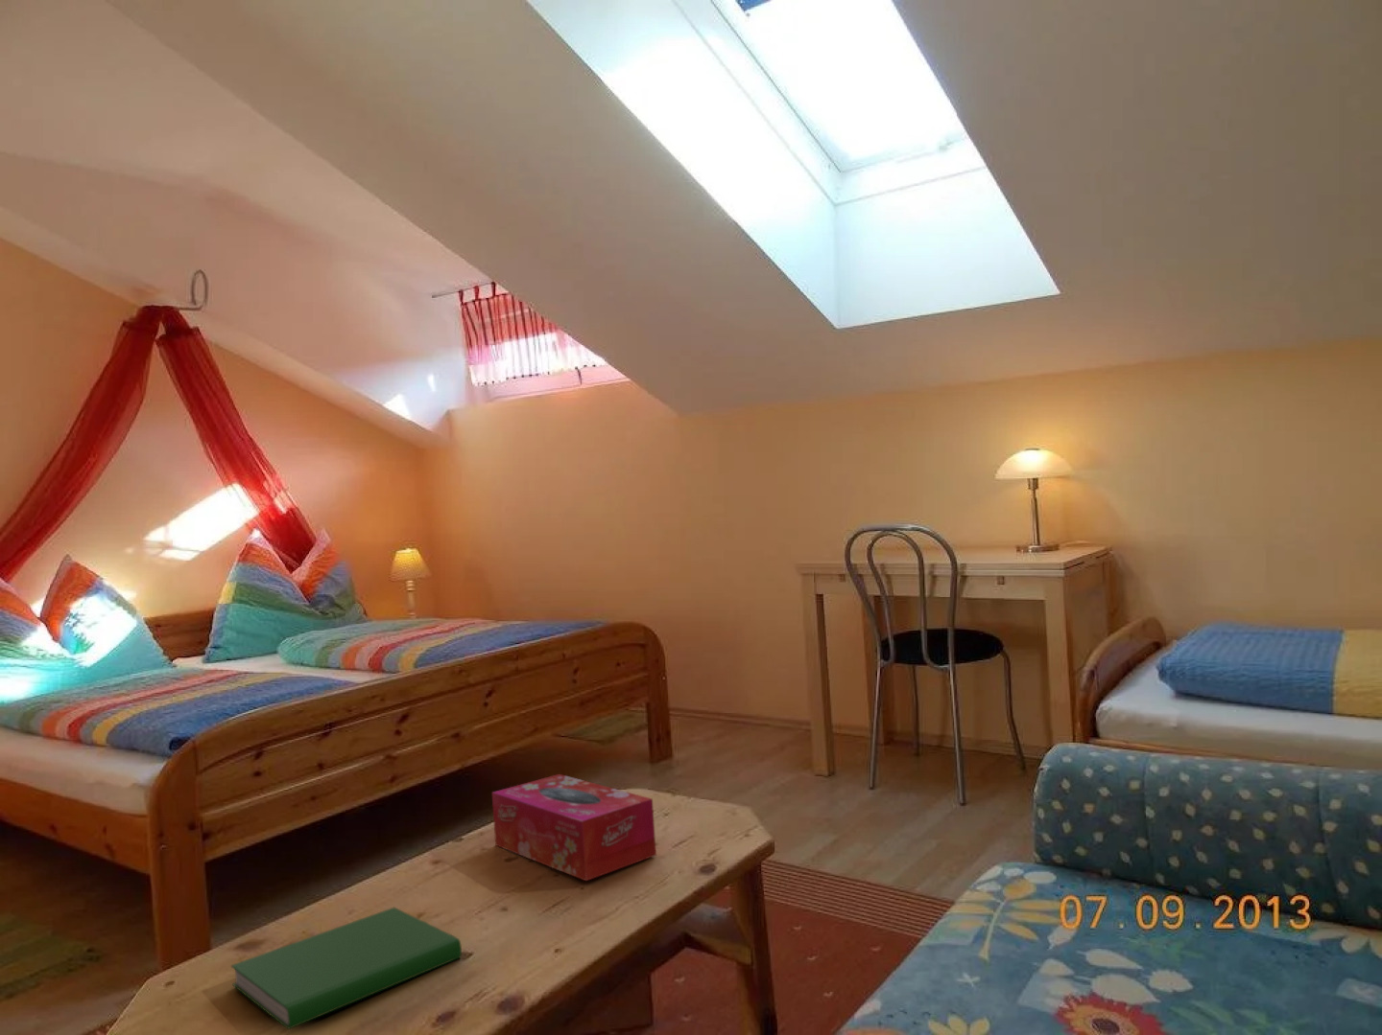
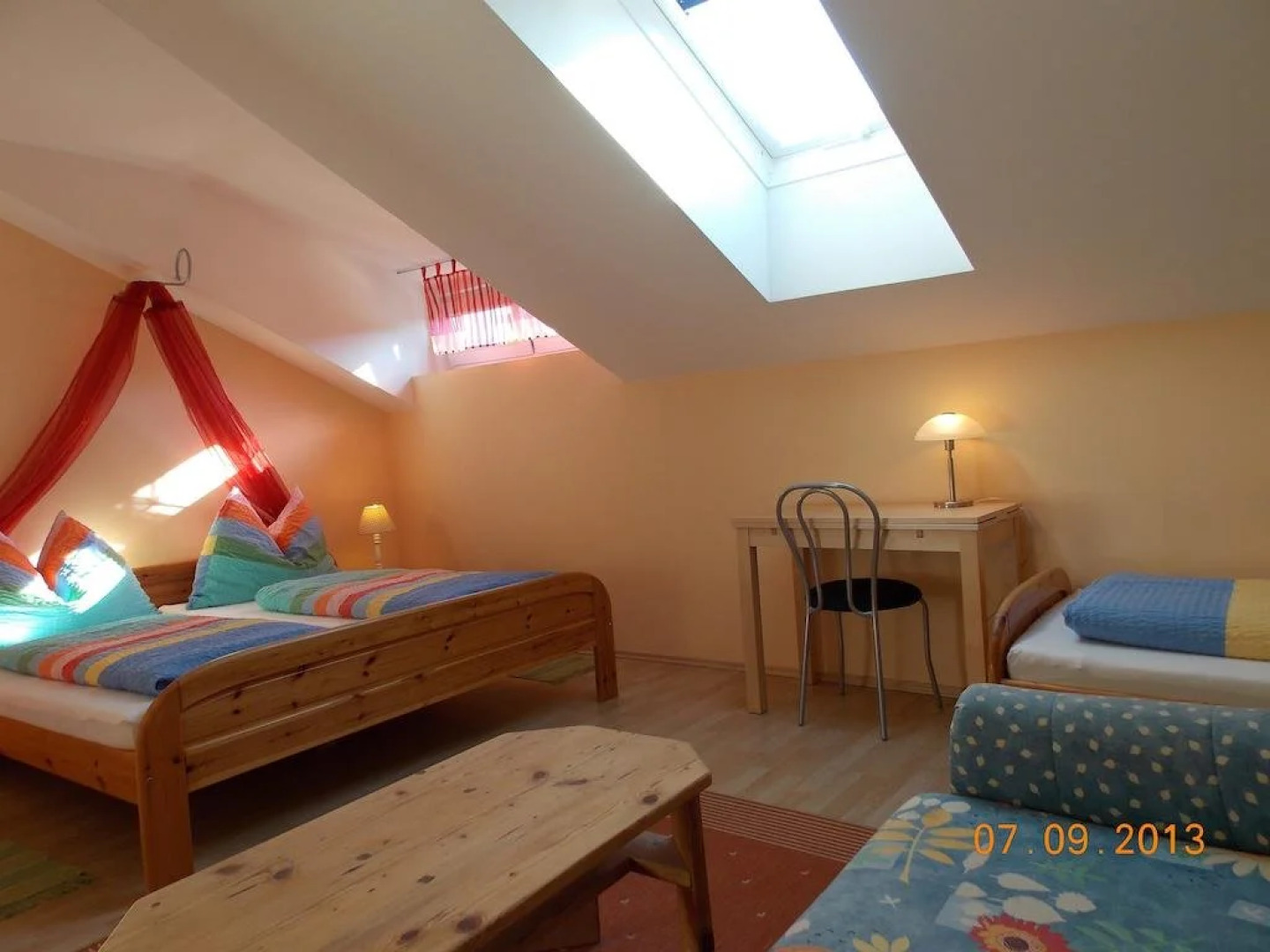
- hardcover book (347, 962)
- tissue box (571, 822)
